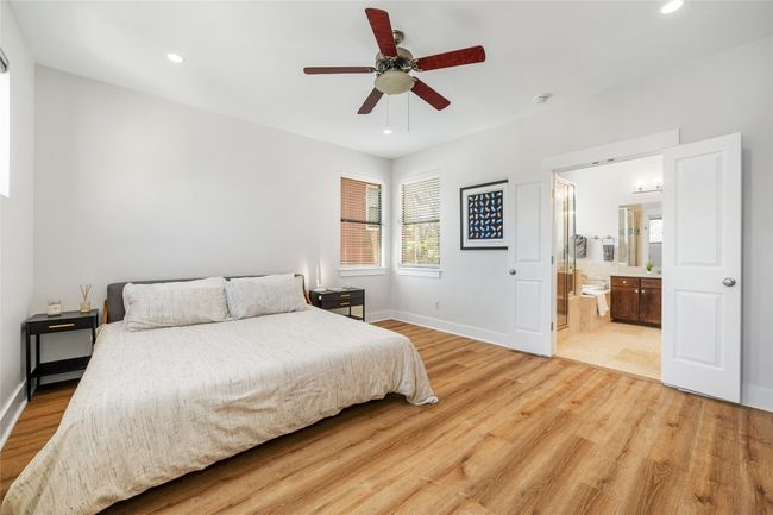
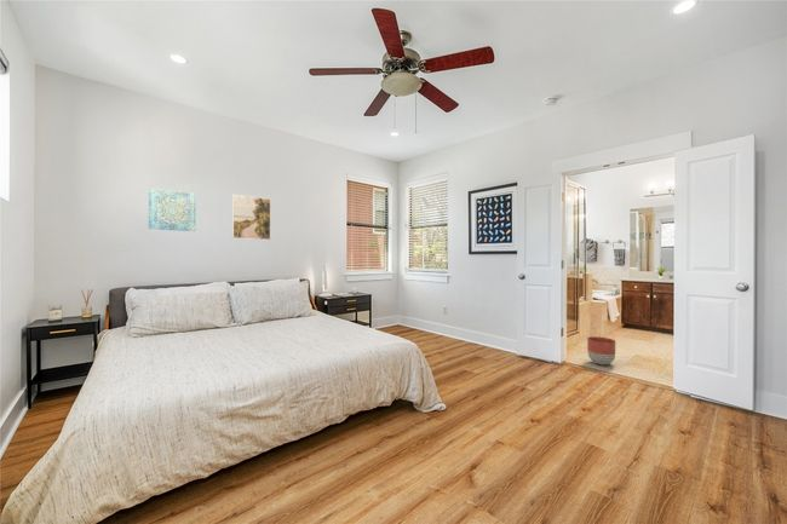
+ wall art (172, 211)
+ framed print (252, 218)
+ planter (601, 351)
